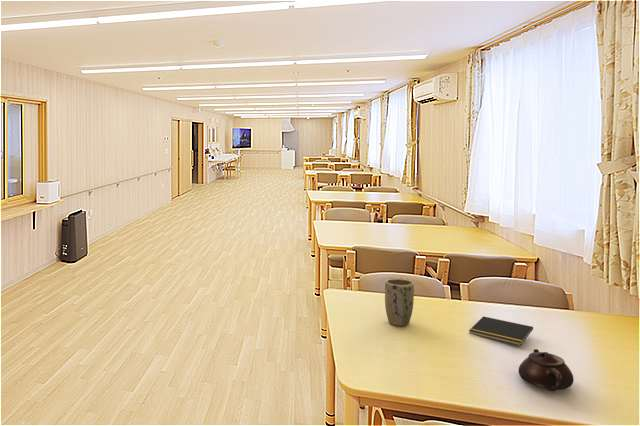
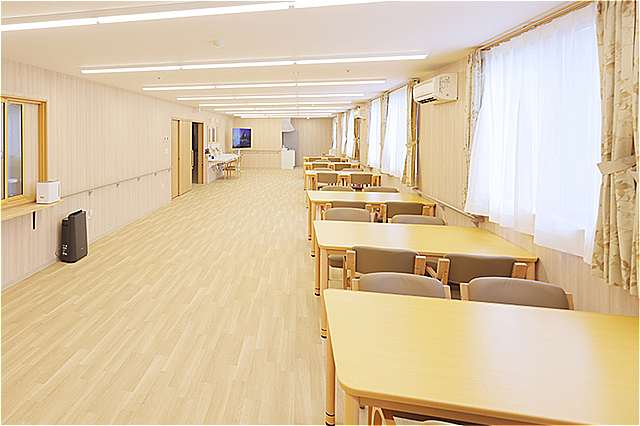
- teapot (545, 368)
- plant pot (399, 302)
- notepad (500, 330)
